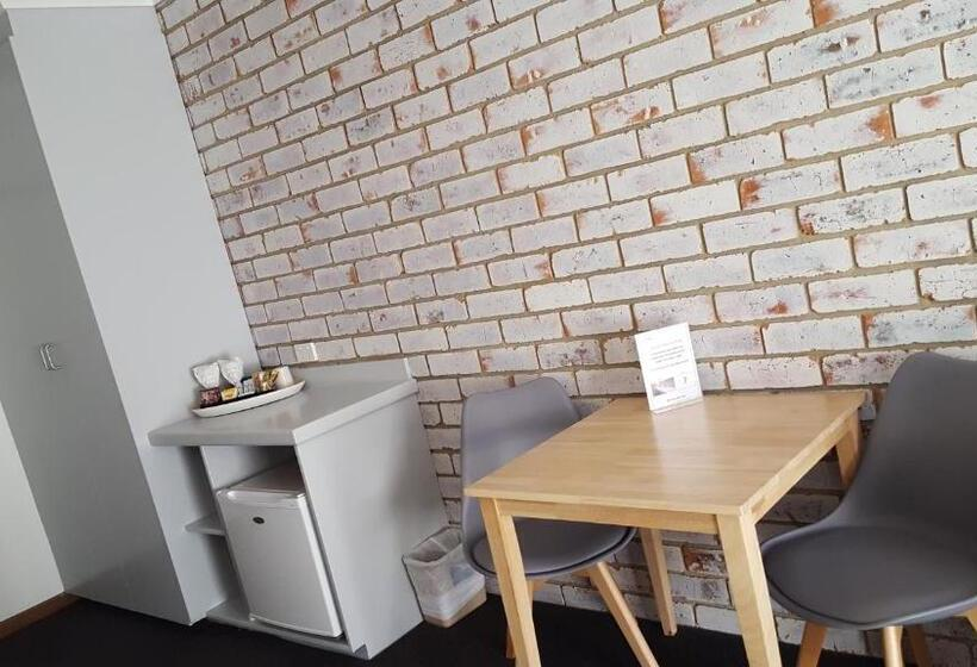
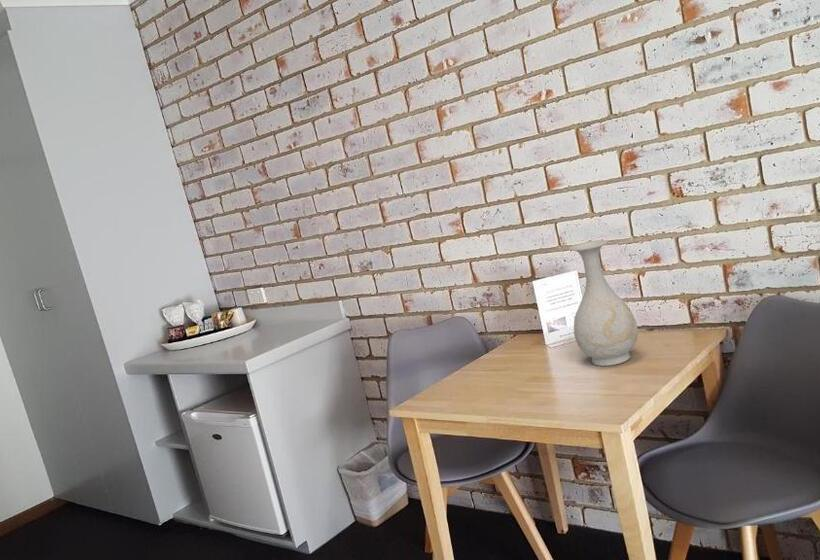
+ vase (599, 302)
